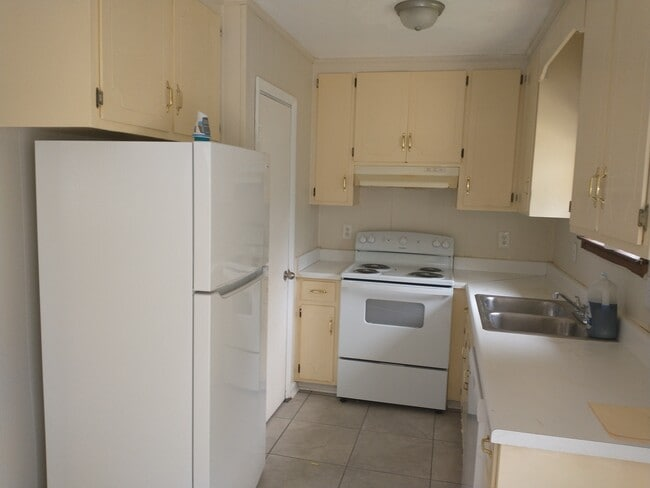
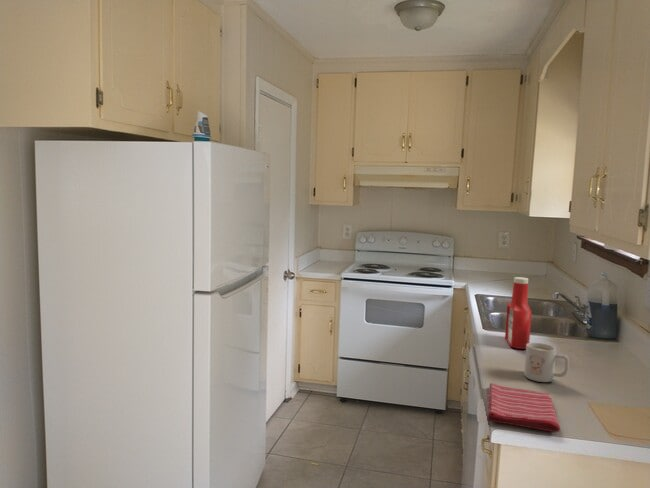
+ mug (546, 363)
+ dish towel (520, 404)
+ soap bottle (518, 311)
